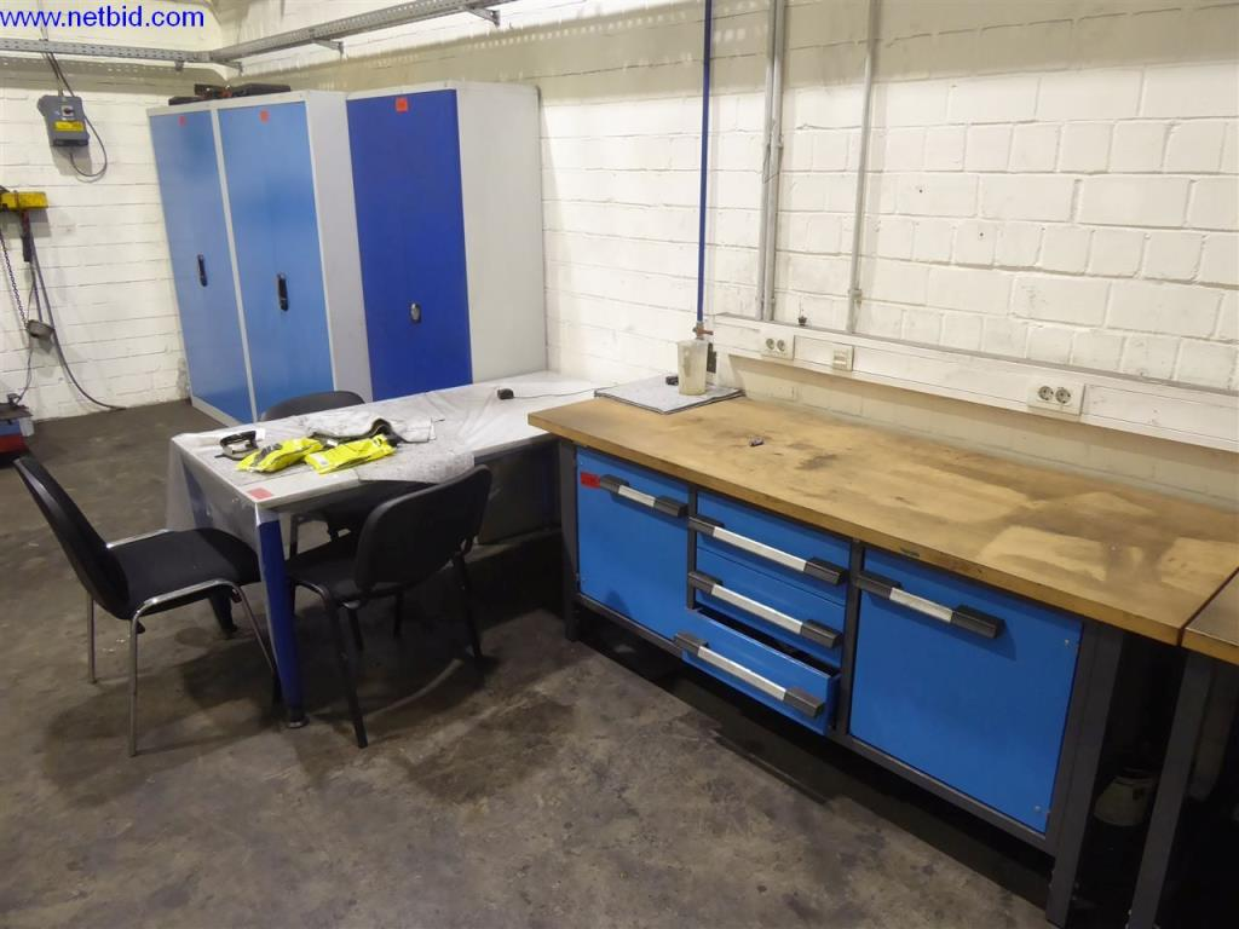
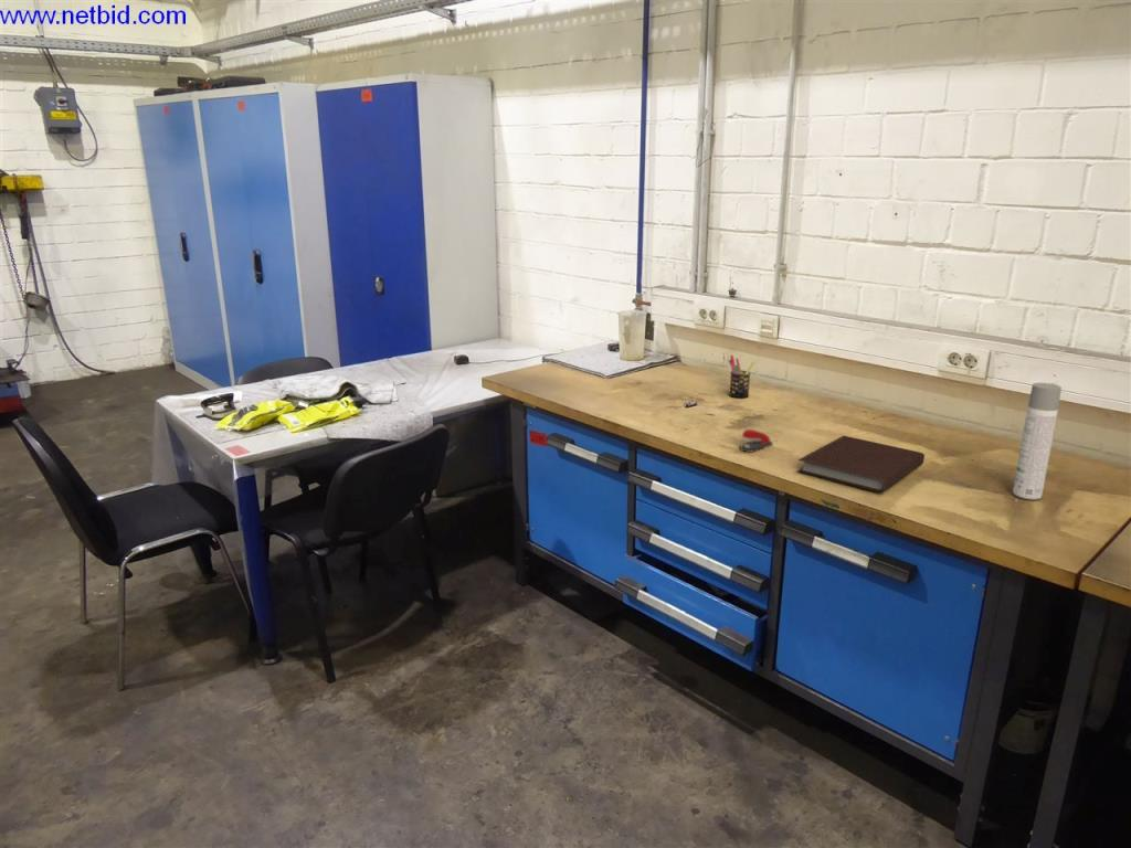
+ spray bottle (1036, 441)
+ stapler (755, 437)
+ notebook (862, 462)
+ pen holder (738, 375)
